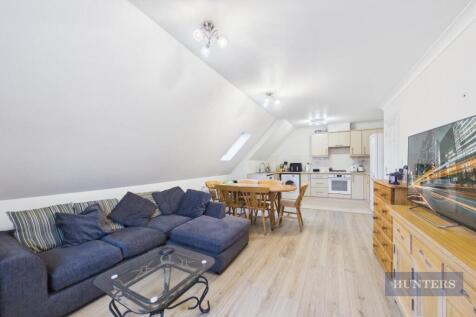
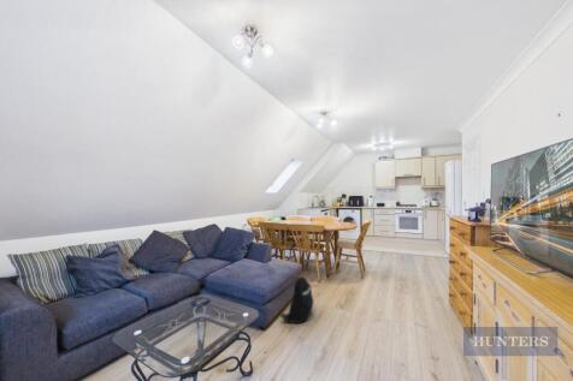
+ backpack (300, 294)
